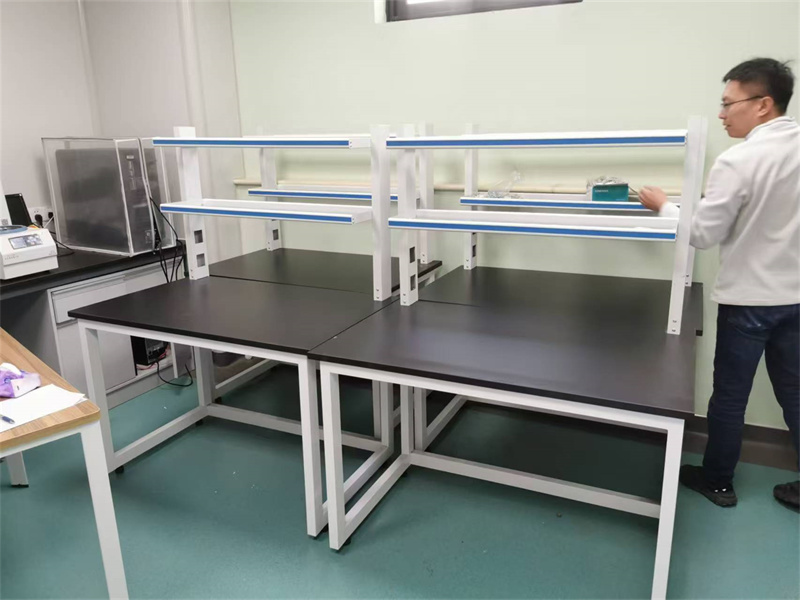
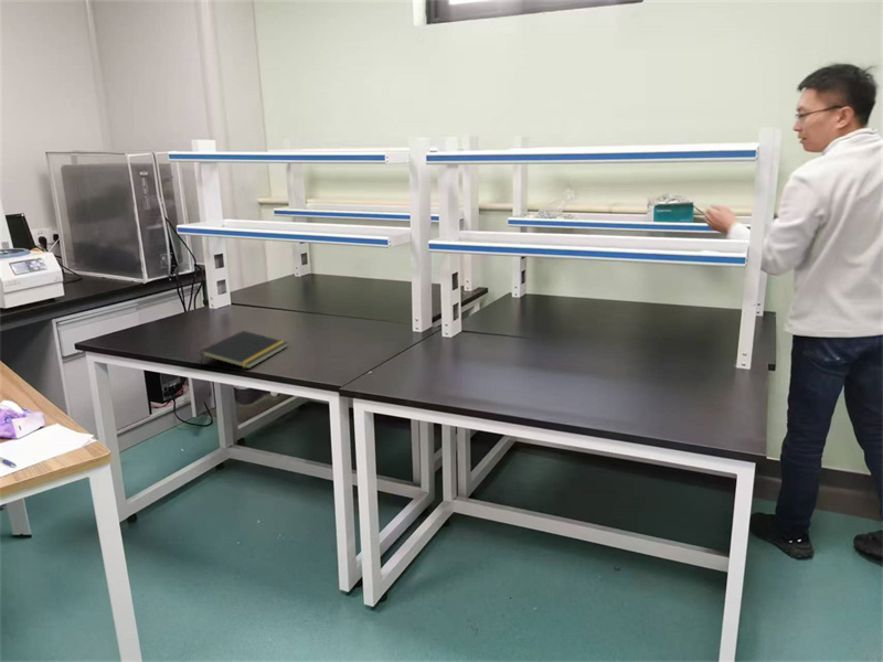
+ notepad (245, 348)
